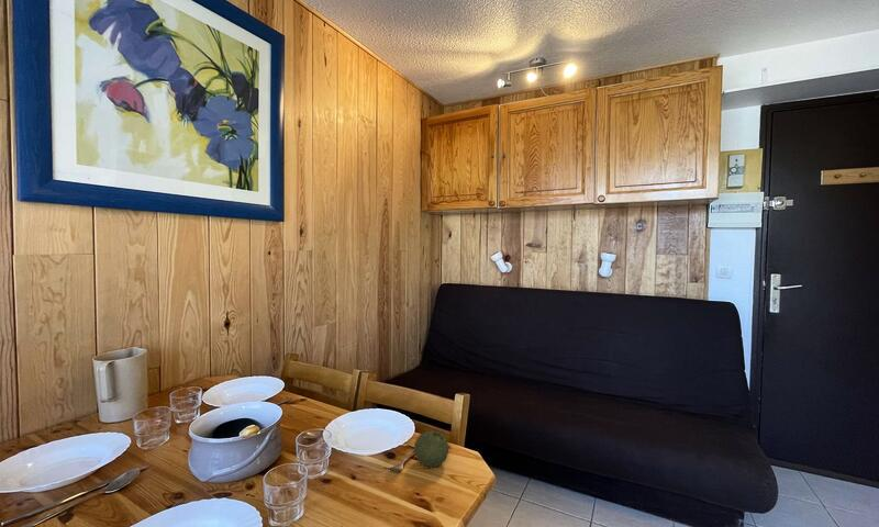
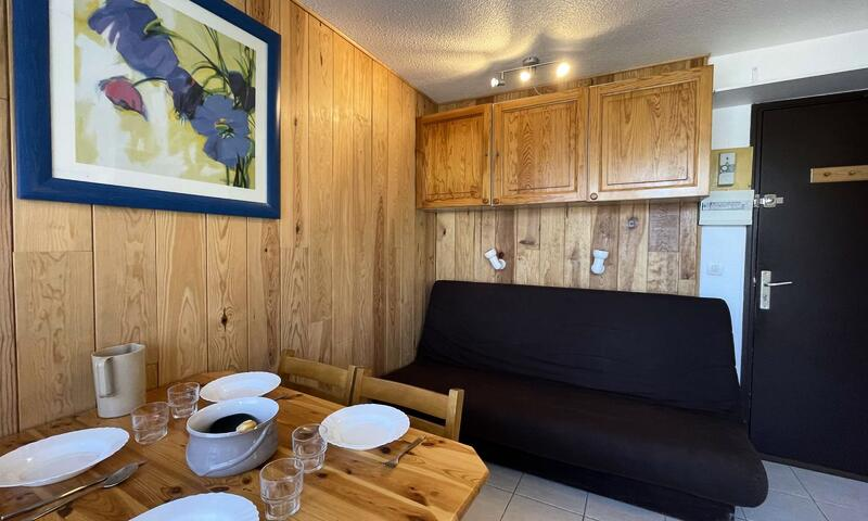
- fruit (431, 447)
